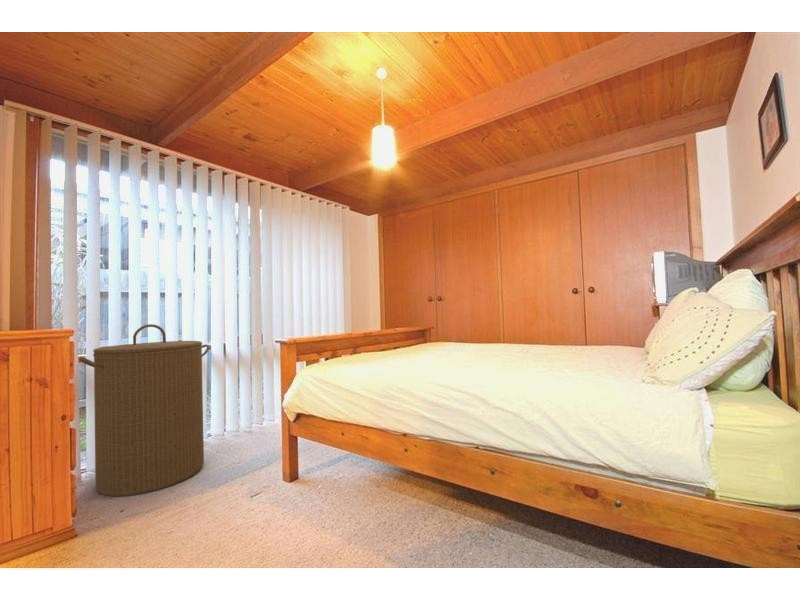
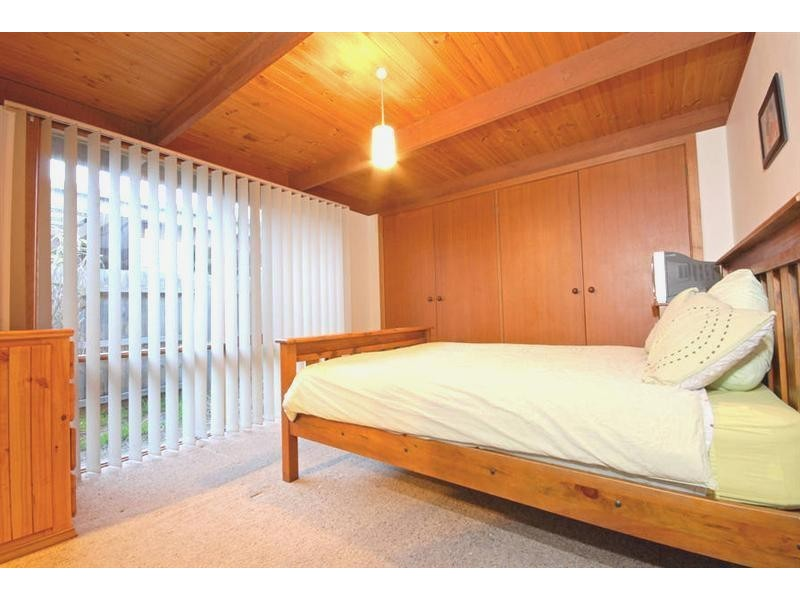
- laundry hamper (152, 398)
